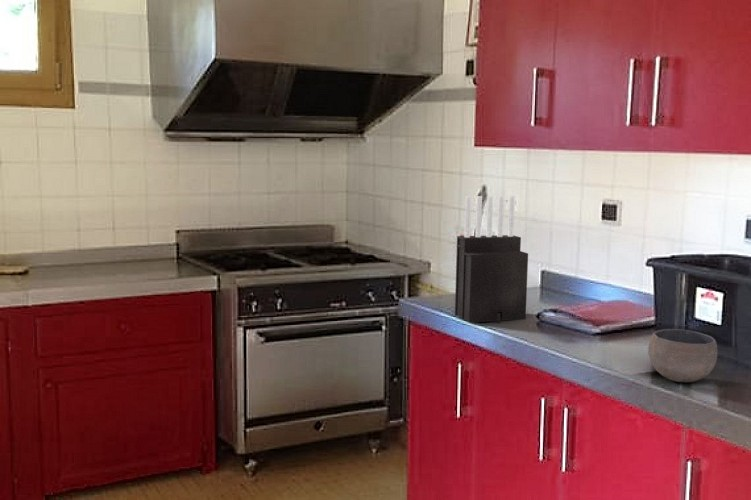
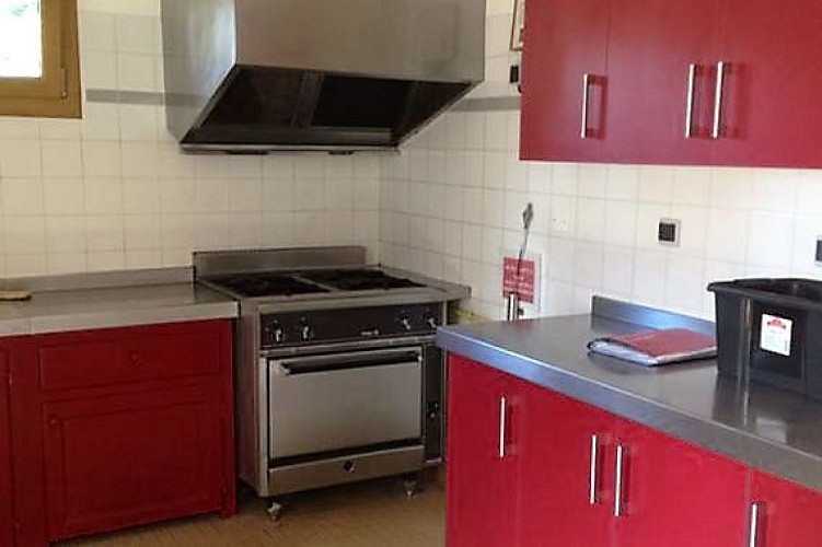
- bowl (681, 357)
- knife block (493, 258)
